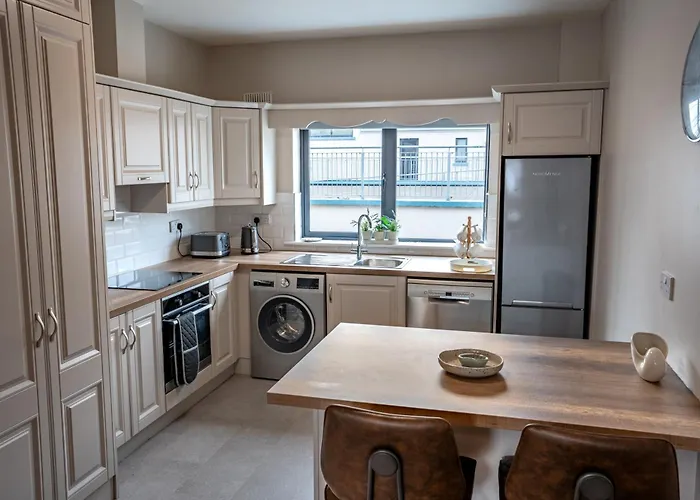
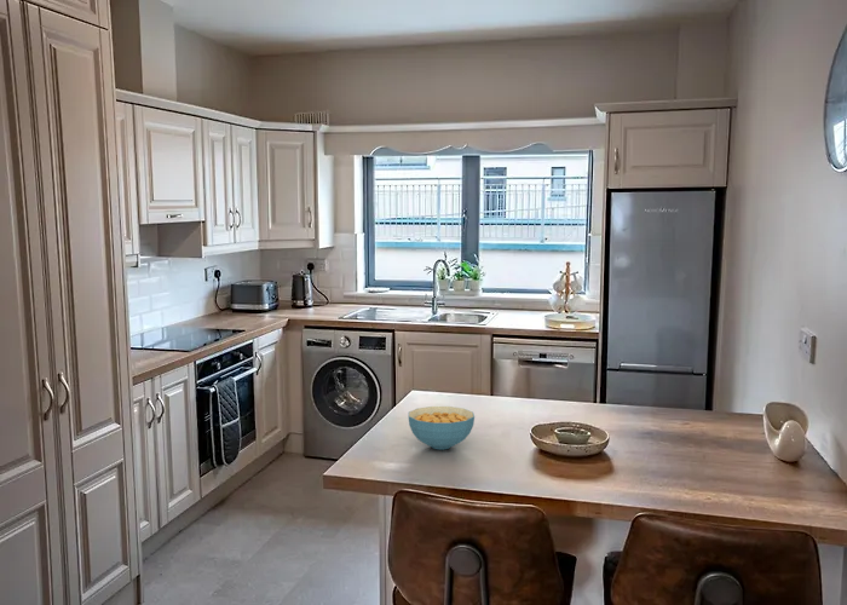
+ cereal bowl (440, 430)
